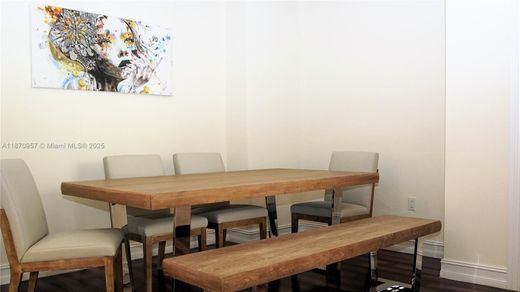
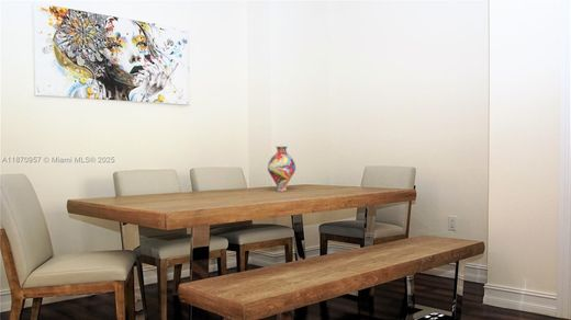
+ vase (281, 168)
